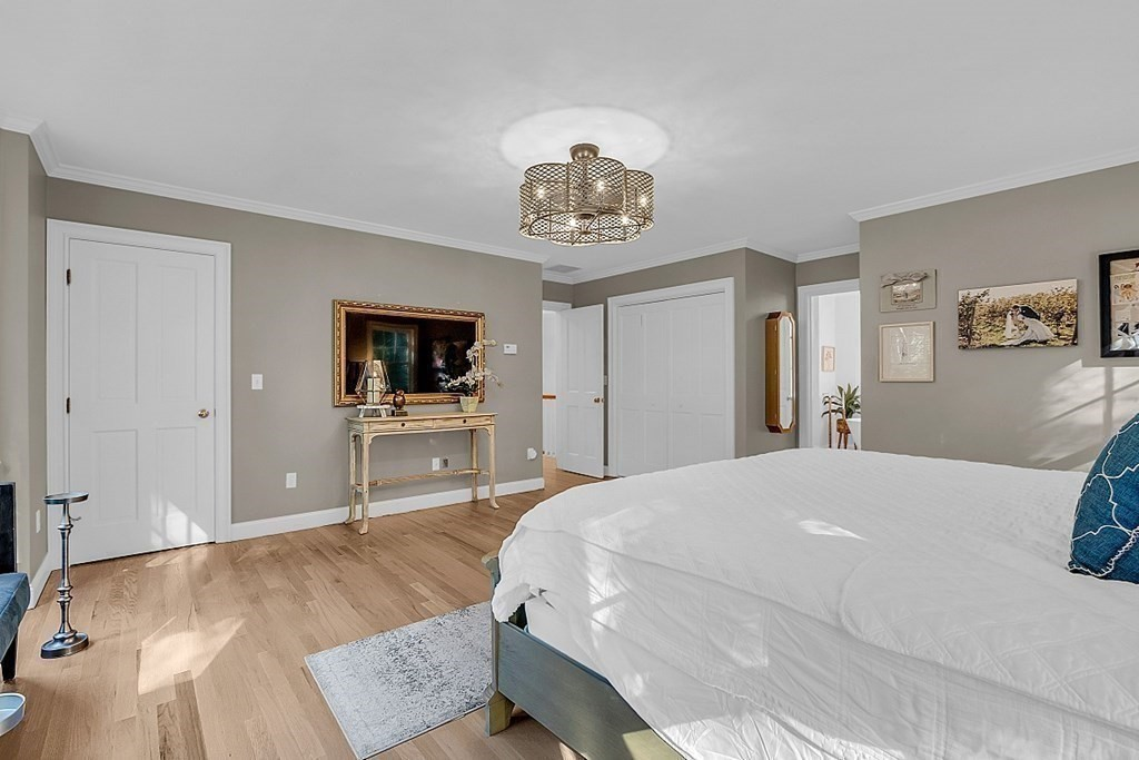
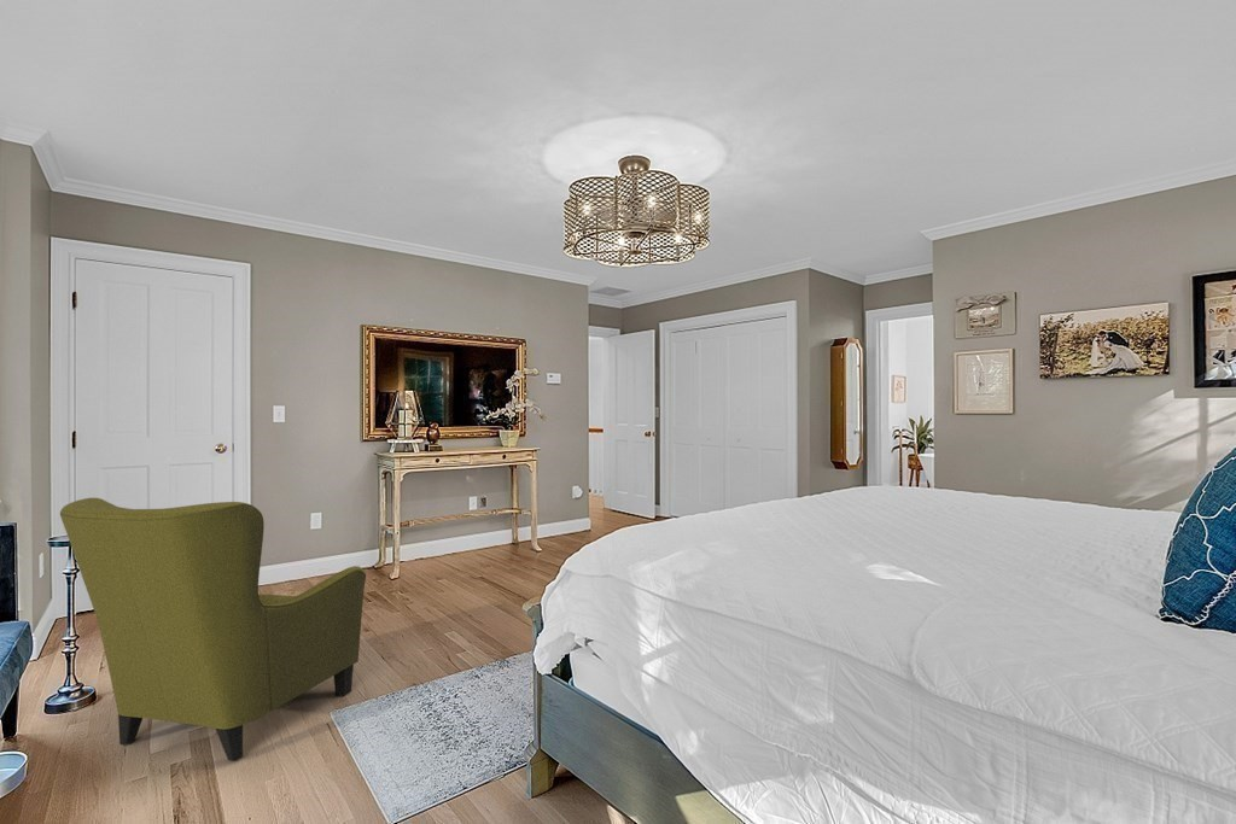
+ armchair (222, 607)
